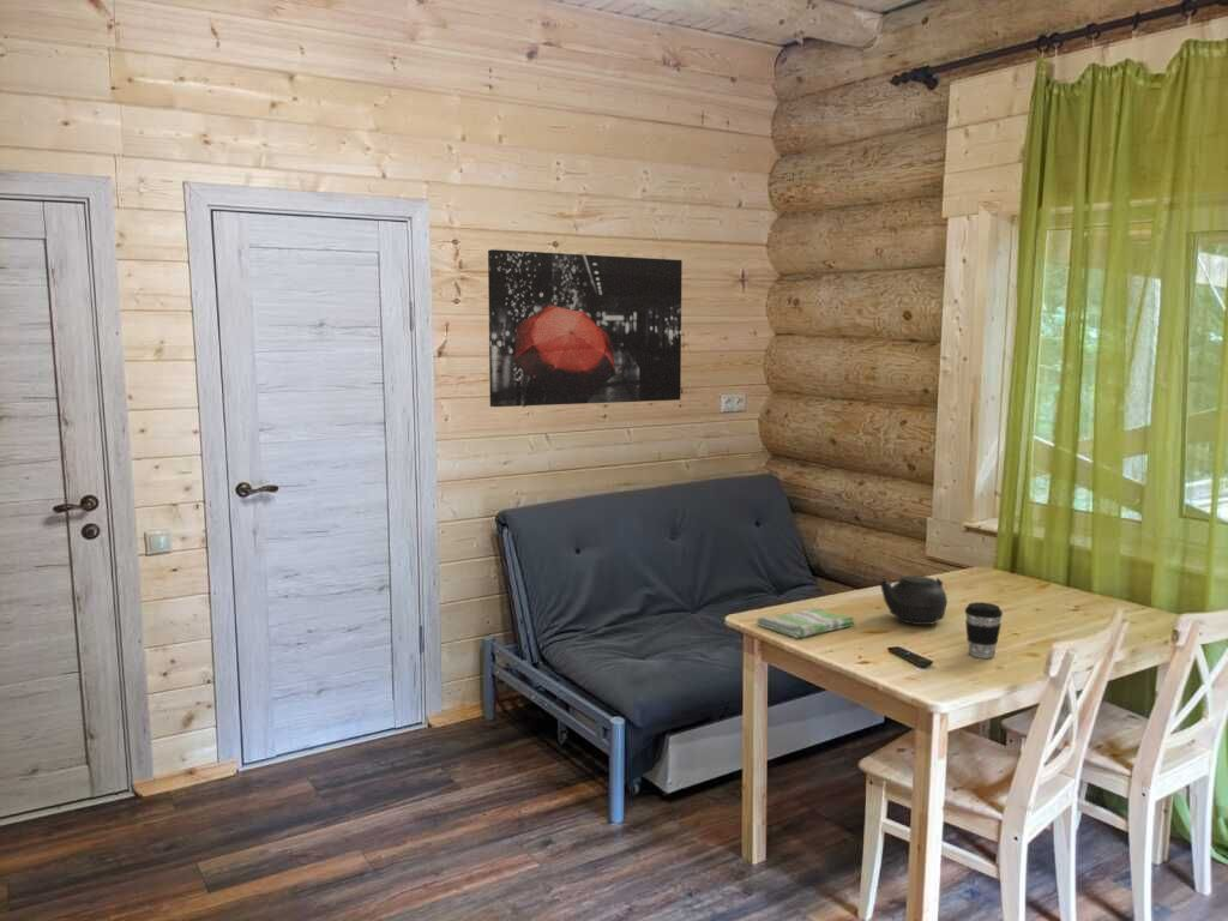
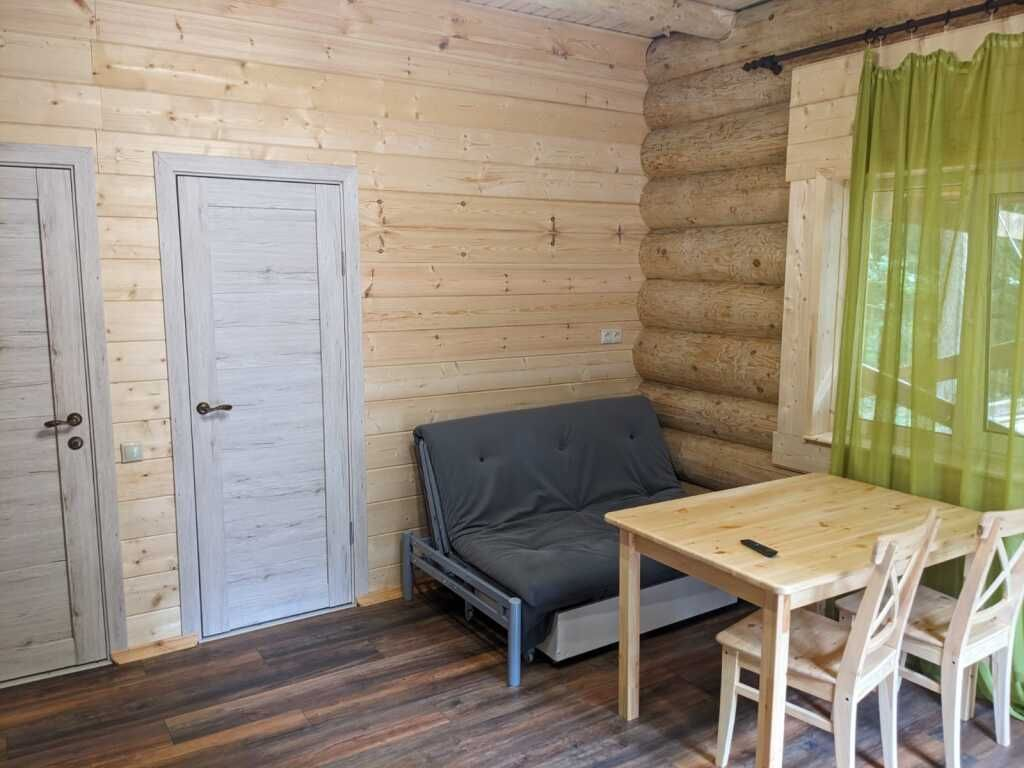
- dish towel (805, 619)
- coffee cup (982, 630)
- wall art (590, 330)
- teapot (911, 600)
